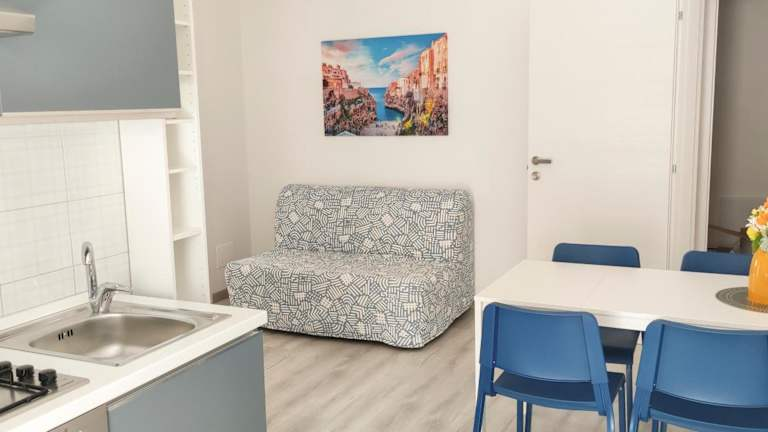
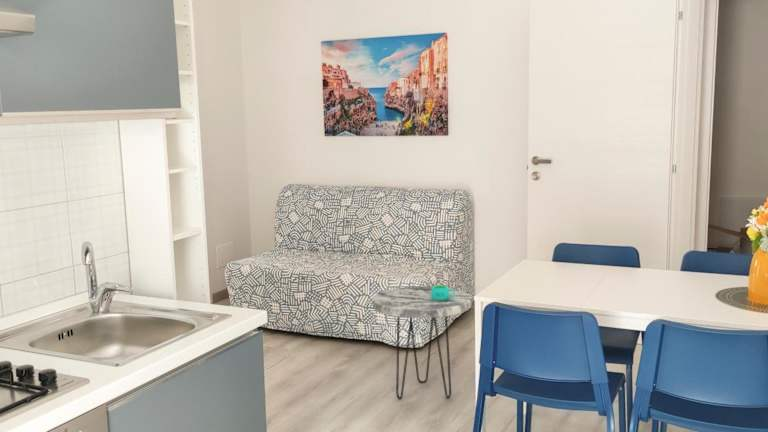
+ mug (442, 292)
+ side table (429, 345)
